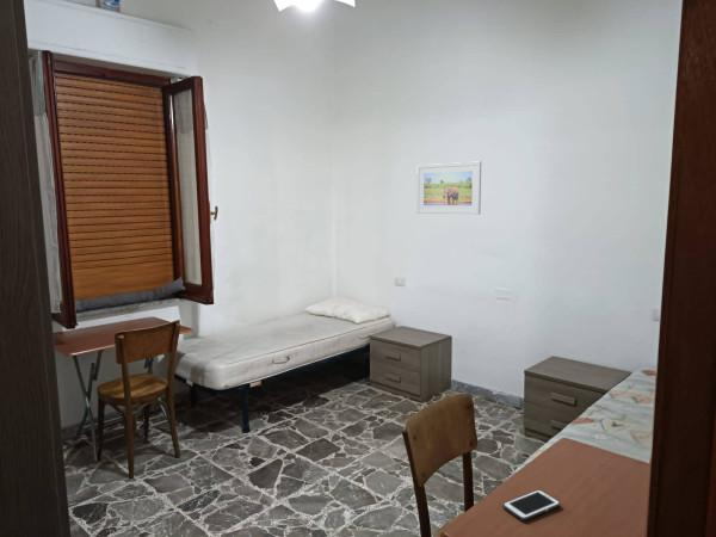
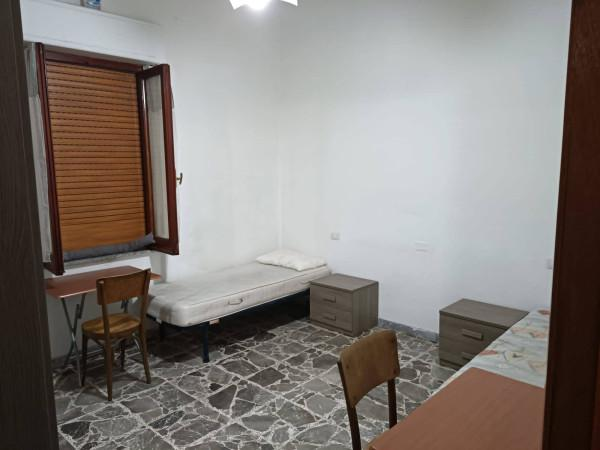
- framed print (446, 189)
- cell phone (531, 504)
